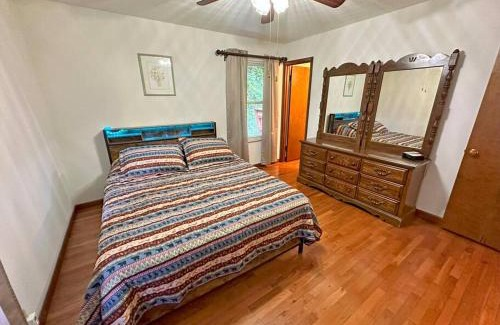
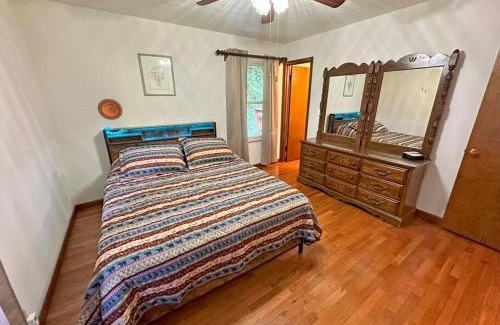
+ decorative plate (110, 109)
